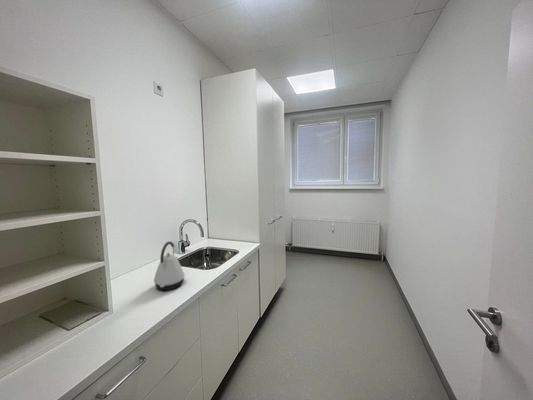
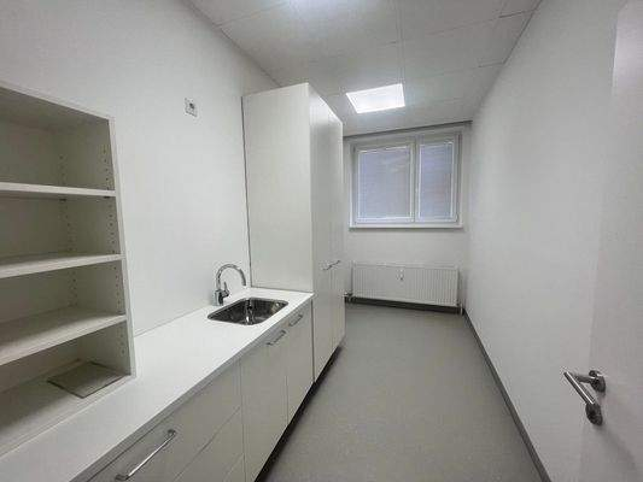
- kettle (169, 263)
